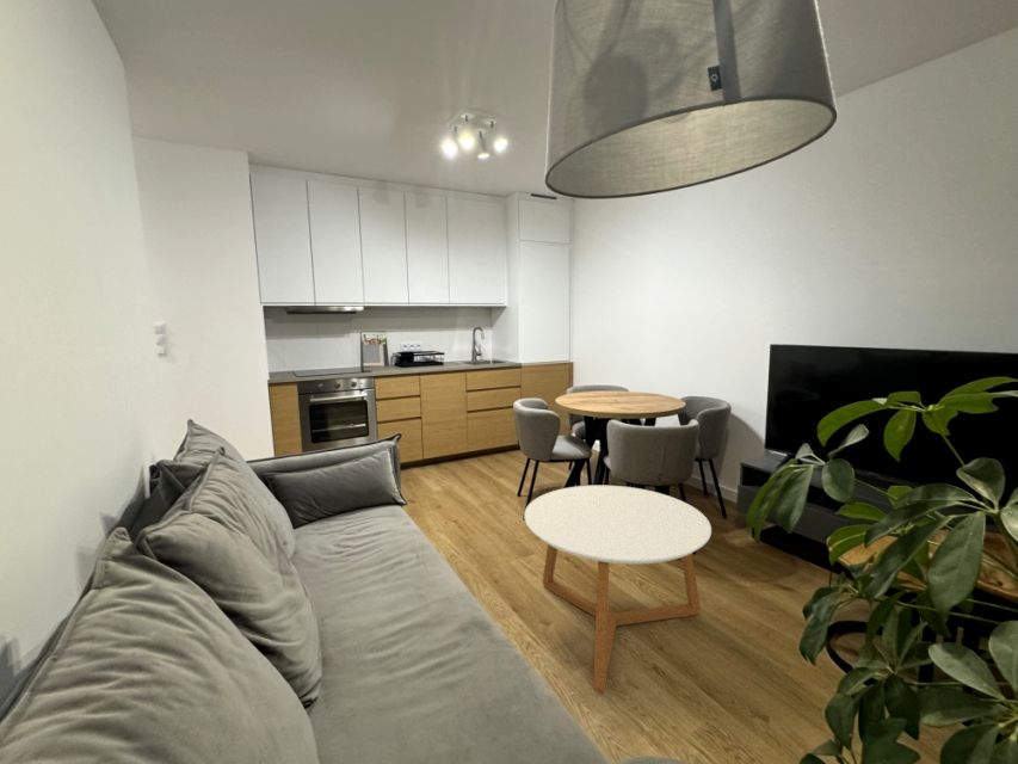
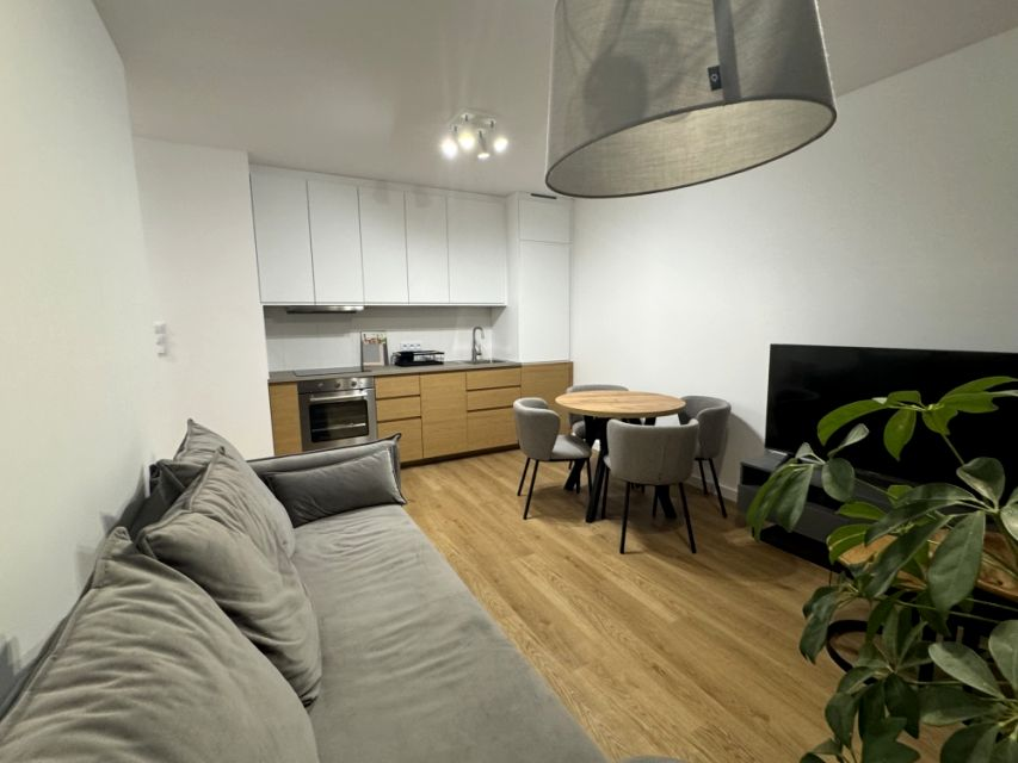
- coffee table (607, 568)
